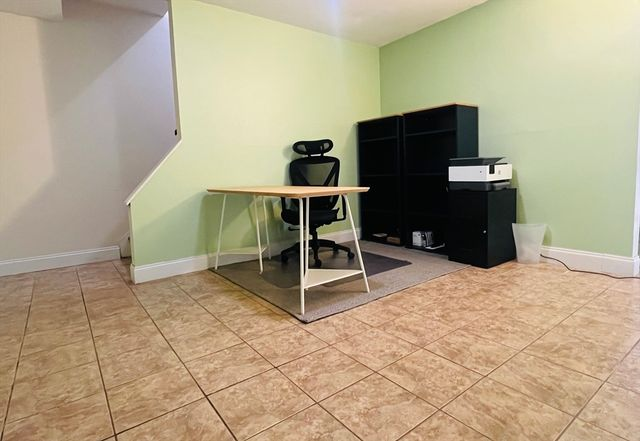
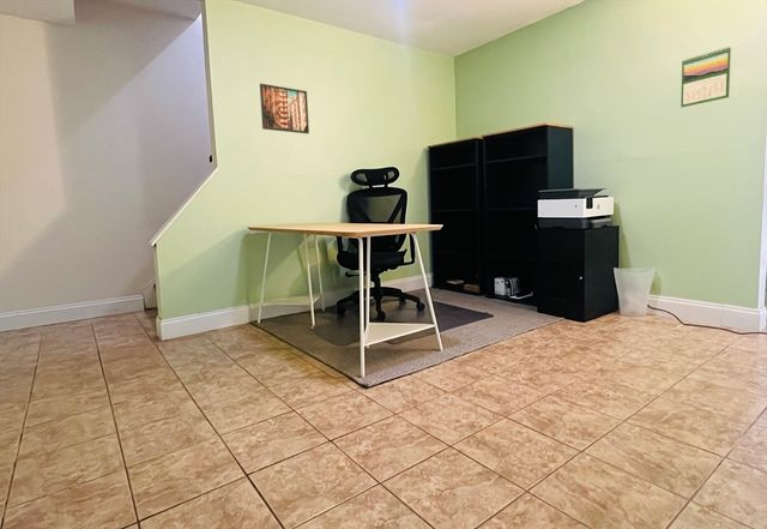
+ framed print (285, 109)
+ calendar (705, 77)
